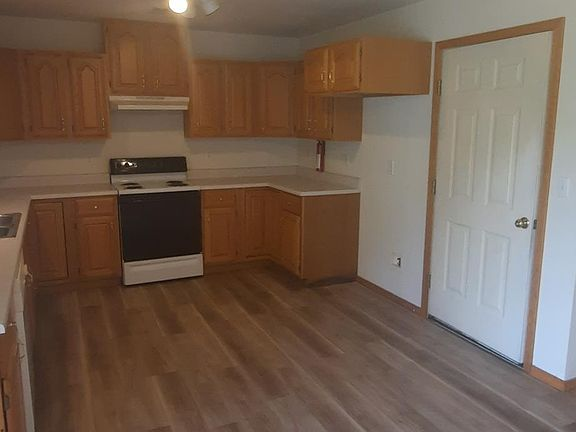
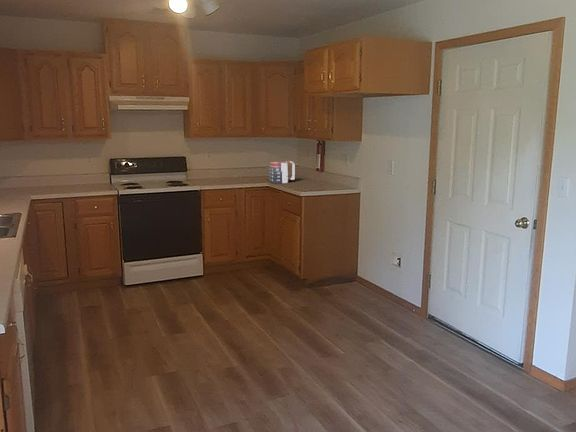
+ mug (282, 171)
